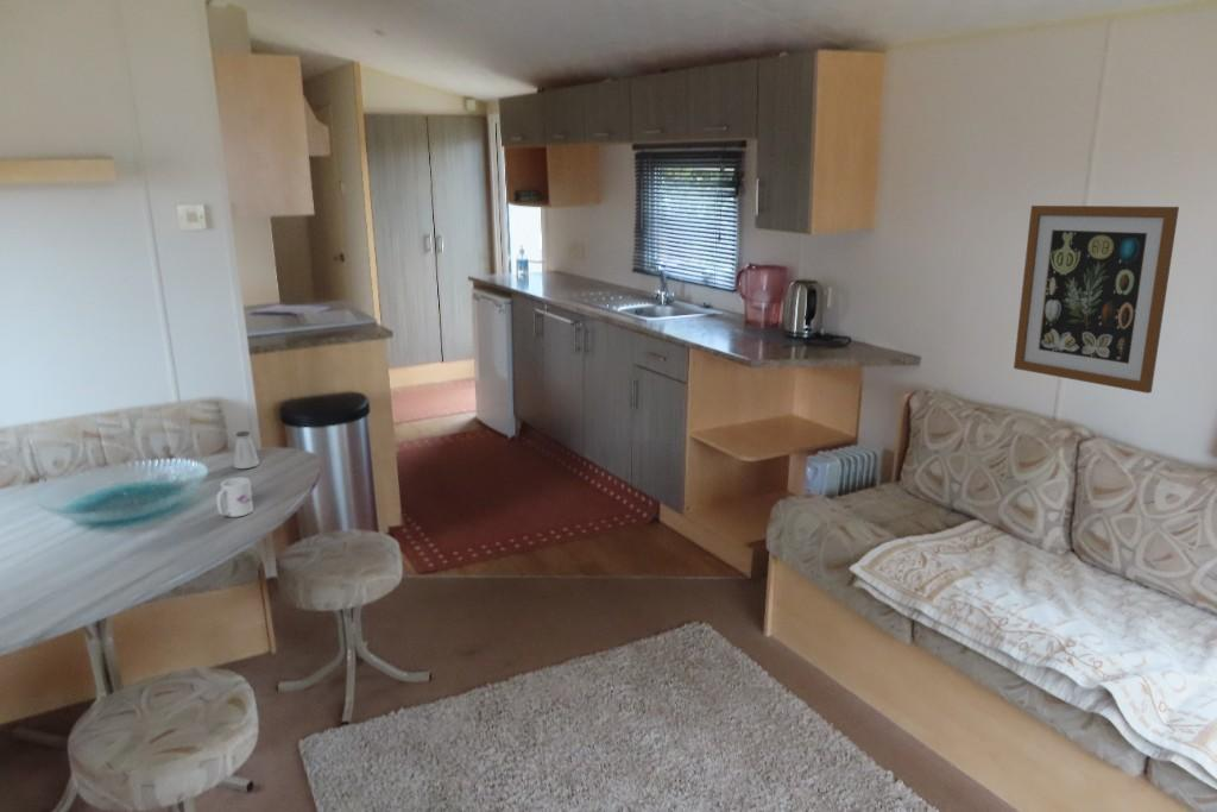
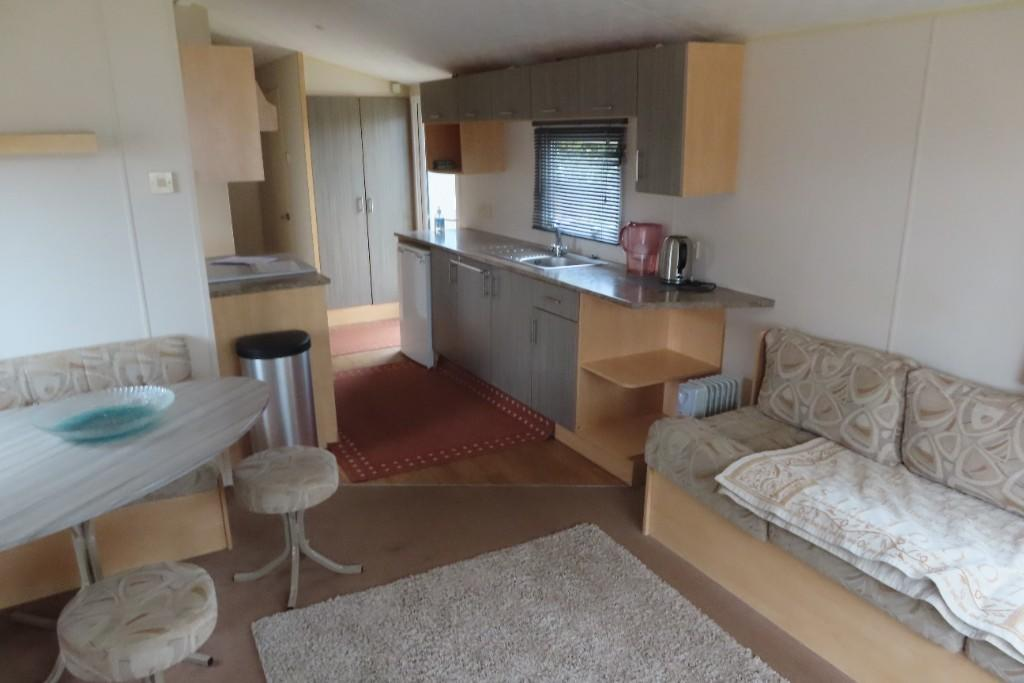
- wall art (1089, 295)
- saltshaker (244, 448)
- mug (232, 498)
